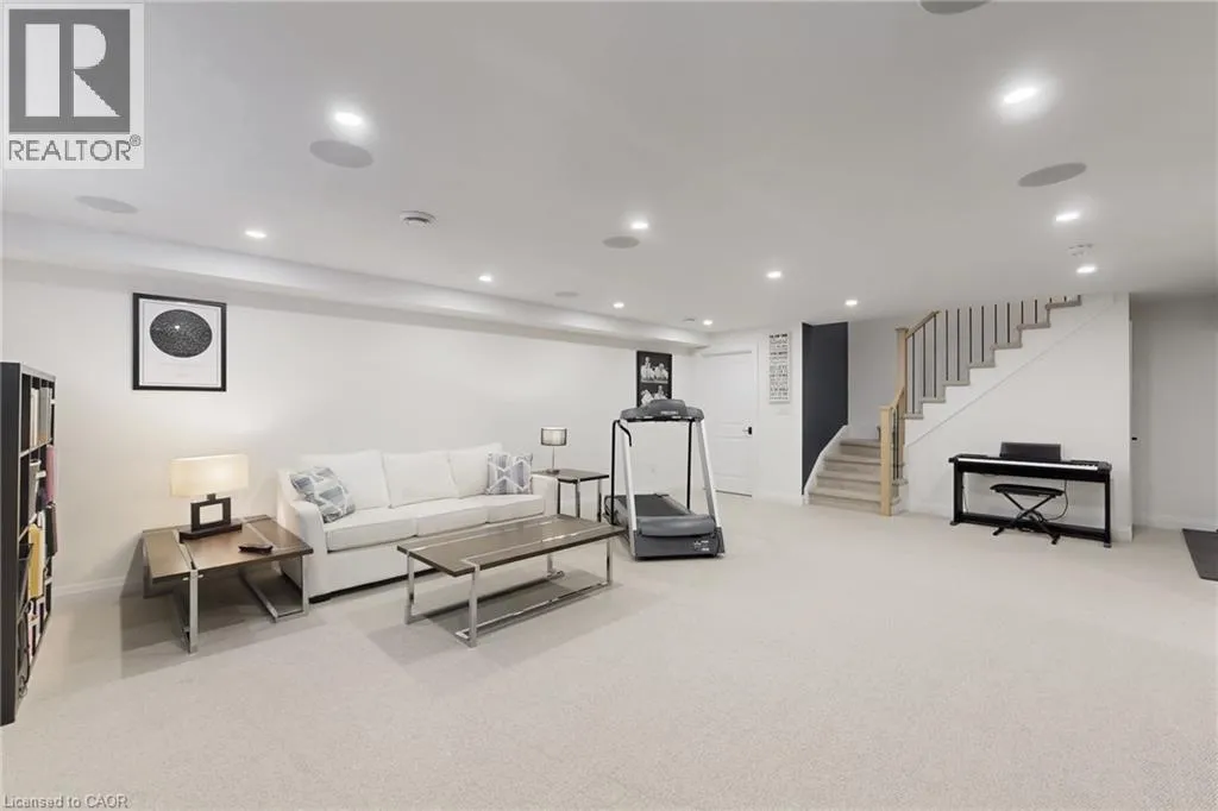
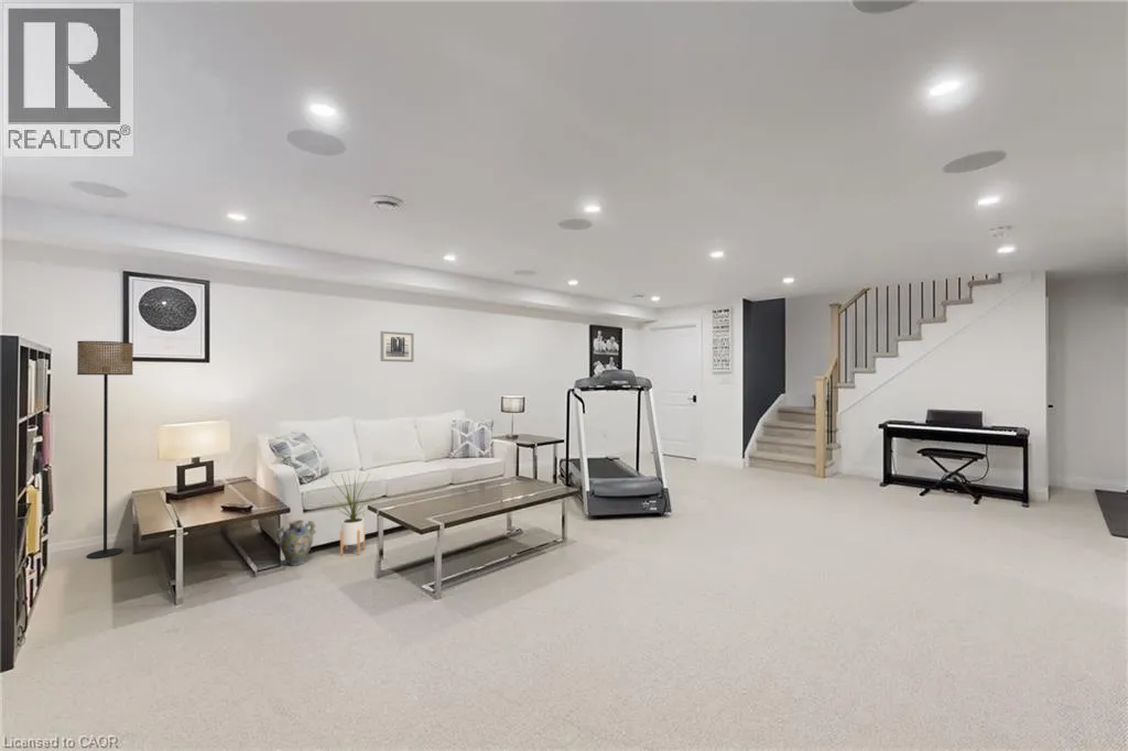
+ house plant (352, 510)
+ floor lamp (105, 447)
+ ceramic jug (296, 542)
+ wall art (397, 347)
